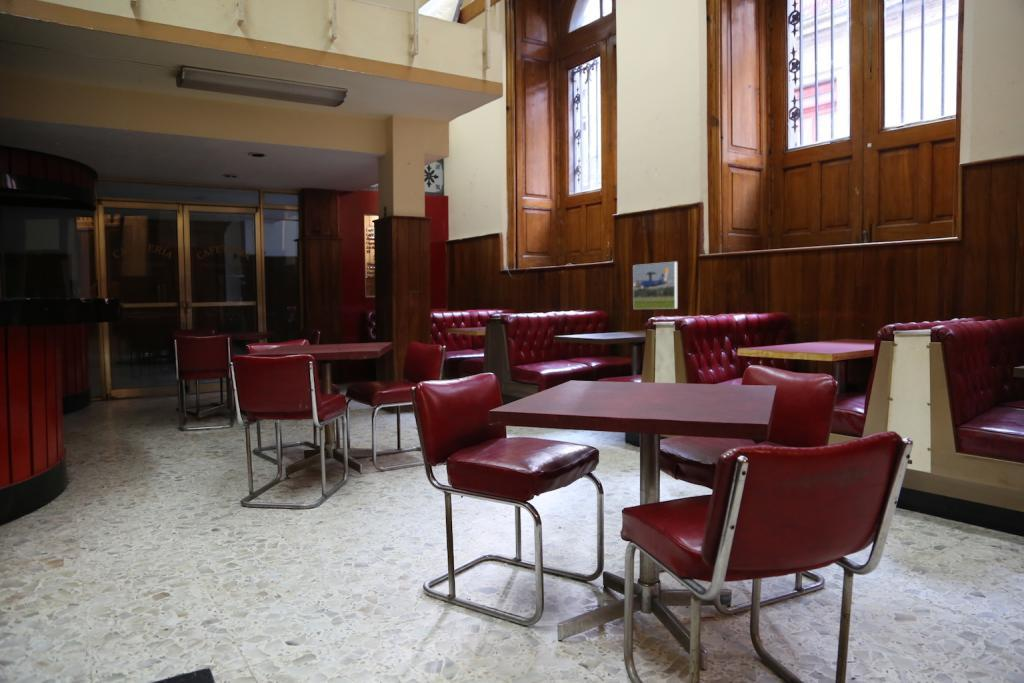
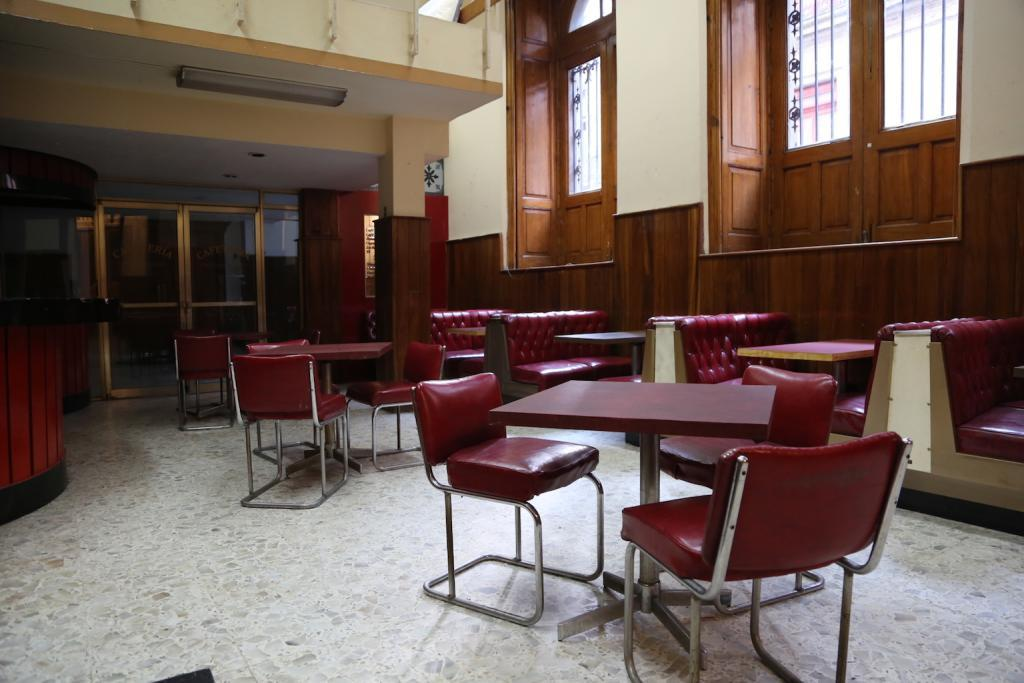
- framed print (654, 286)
